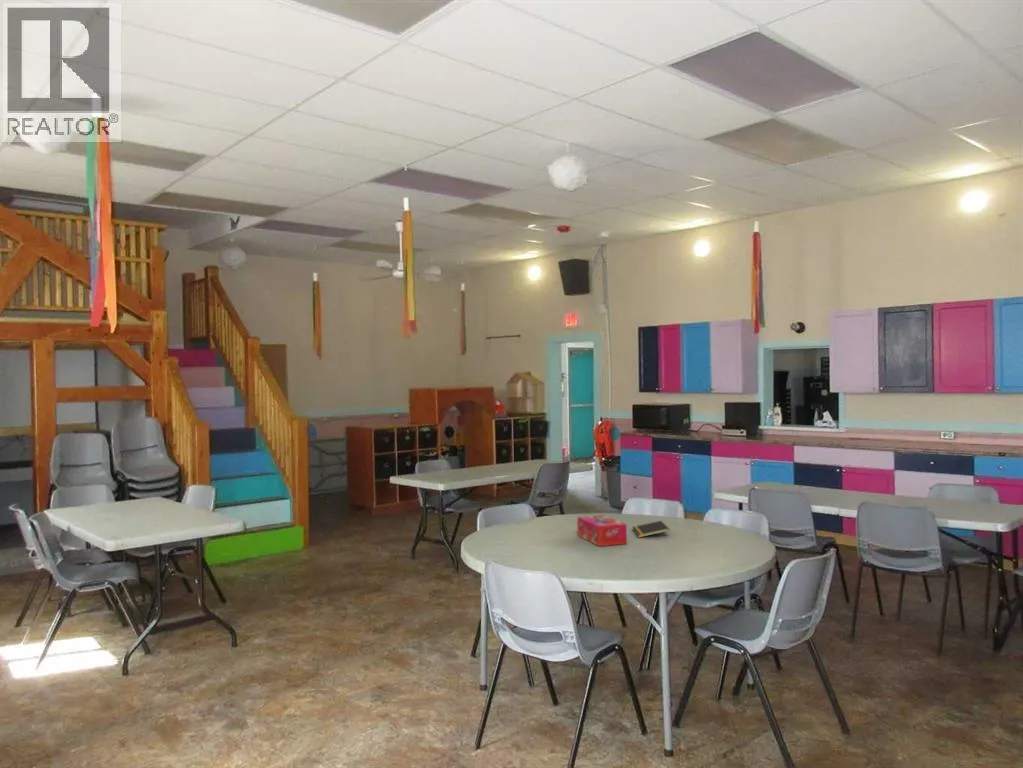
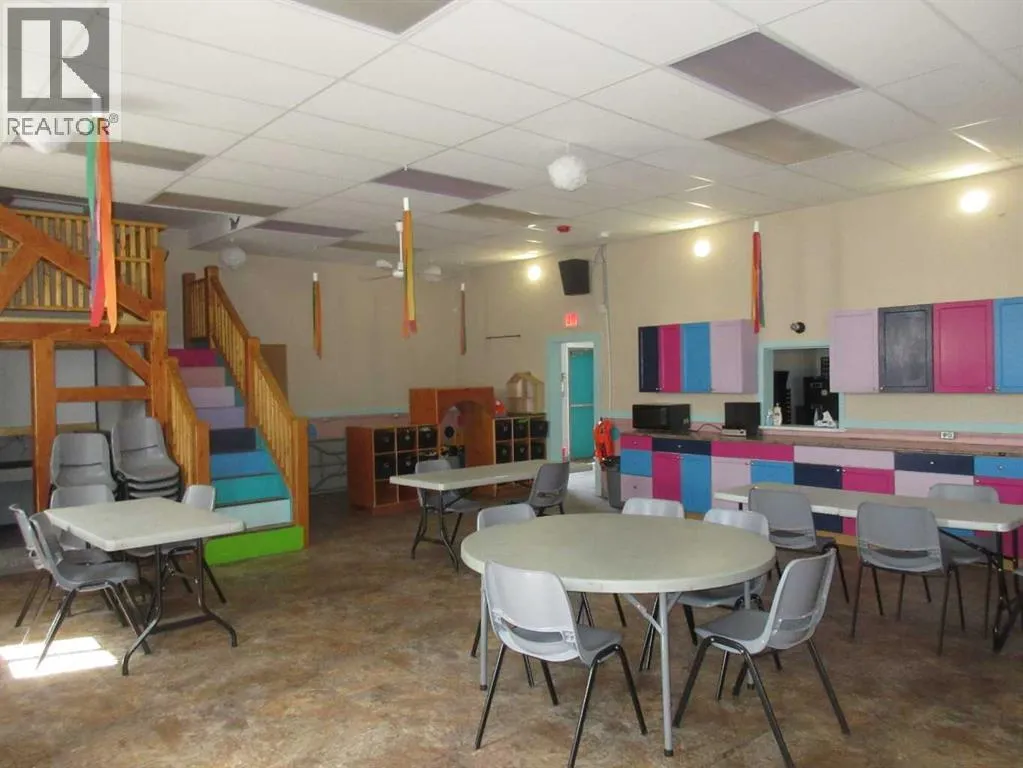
- tissue box (601, 530)
- notepad (650, 528)
